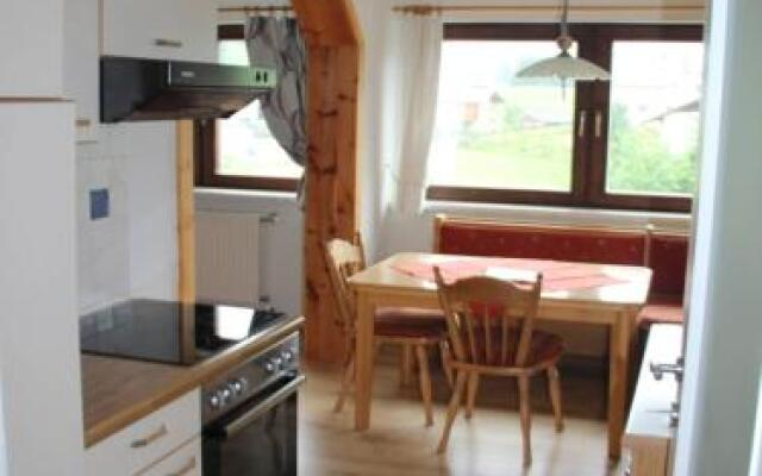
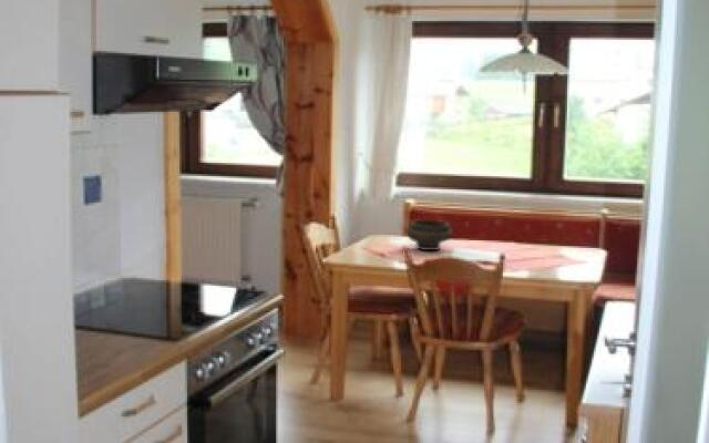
+ bowl (429, 235)
